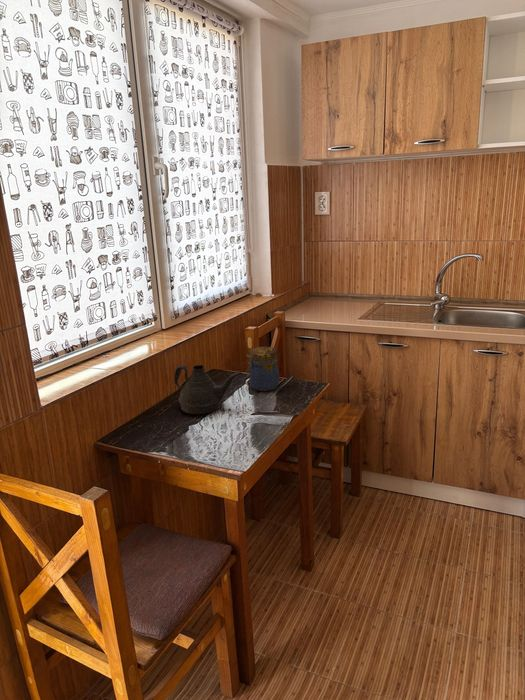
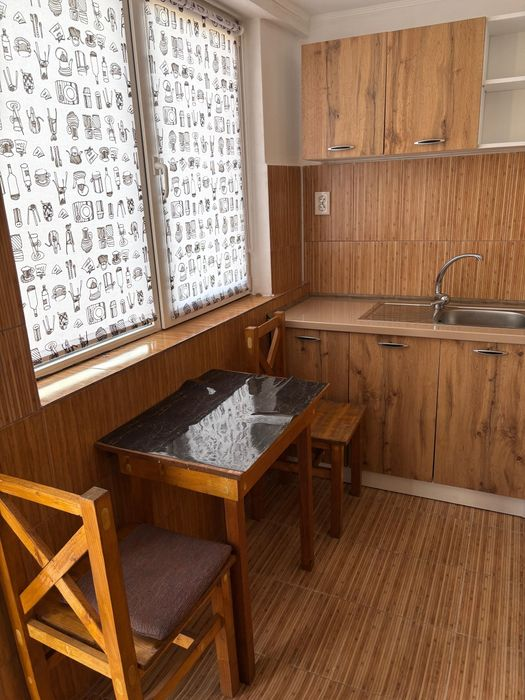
- teapot (207, 387)
- jar (262, 368)
